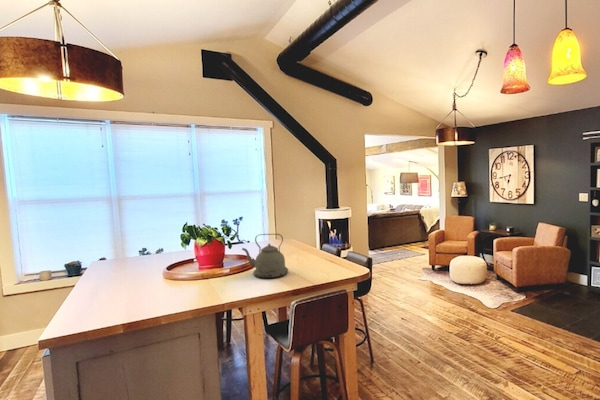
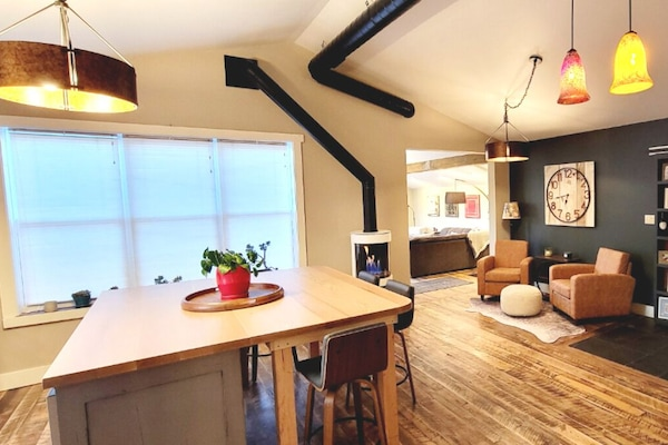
- kettle (267, 254)
